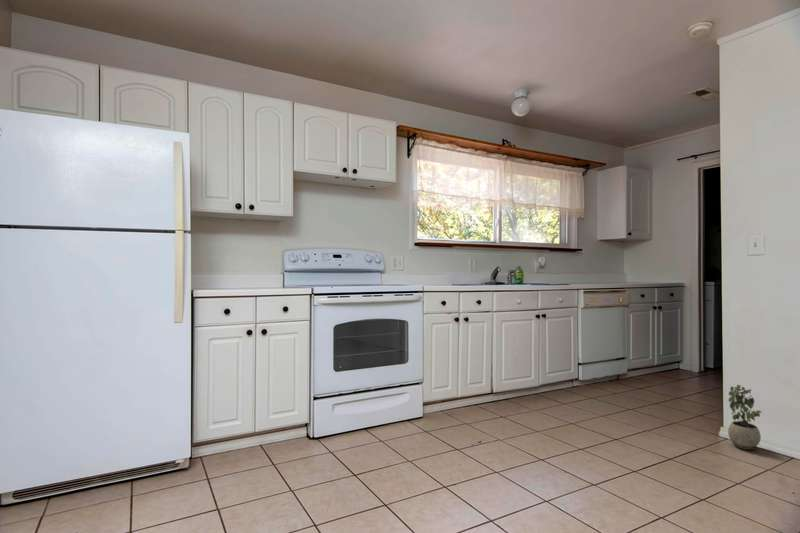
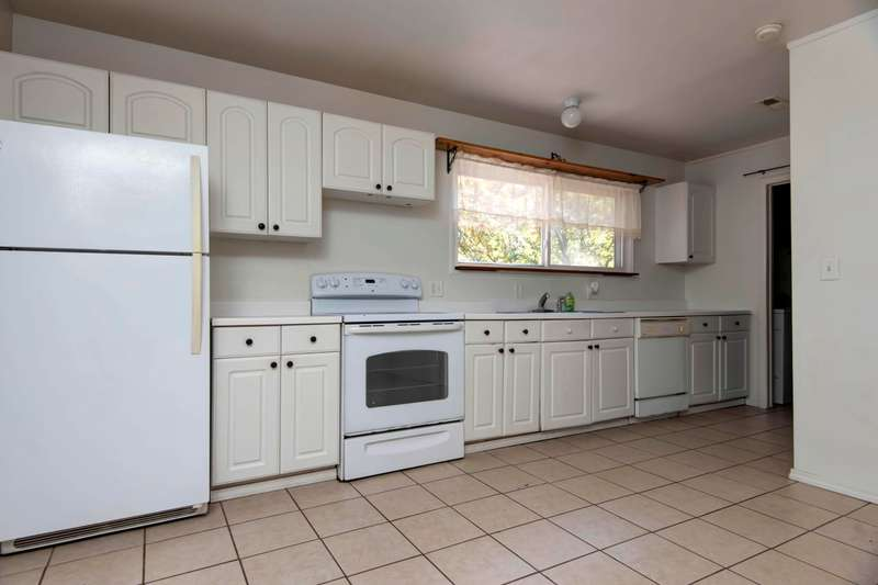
- potted plant (746, 417)
